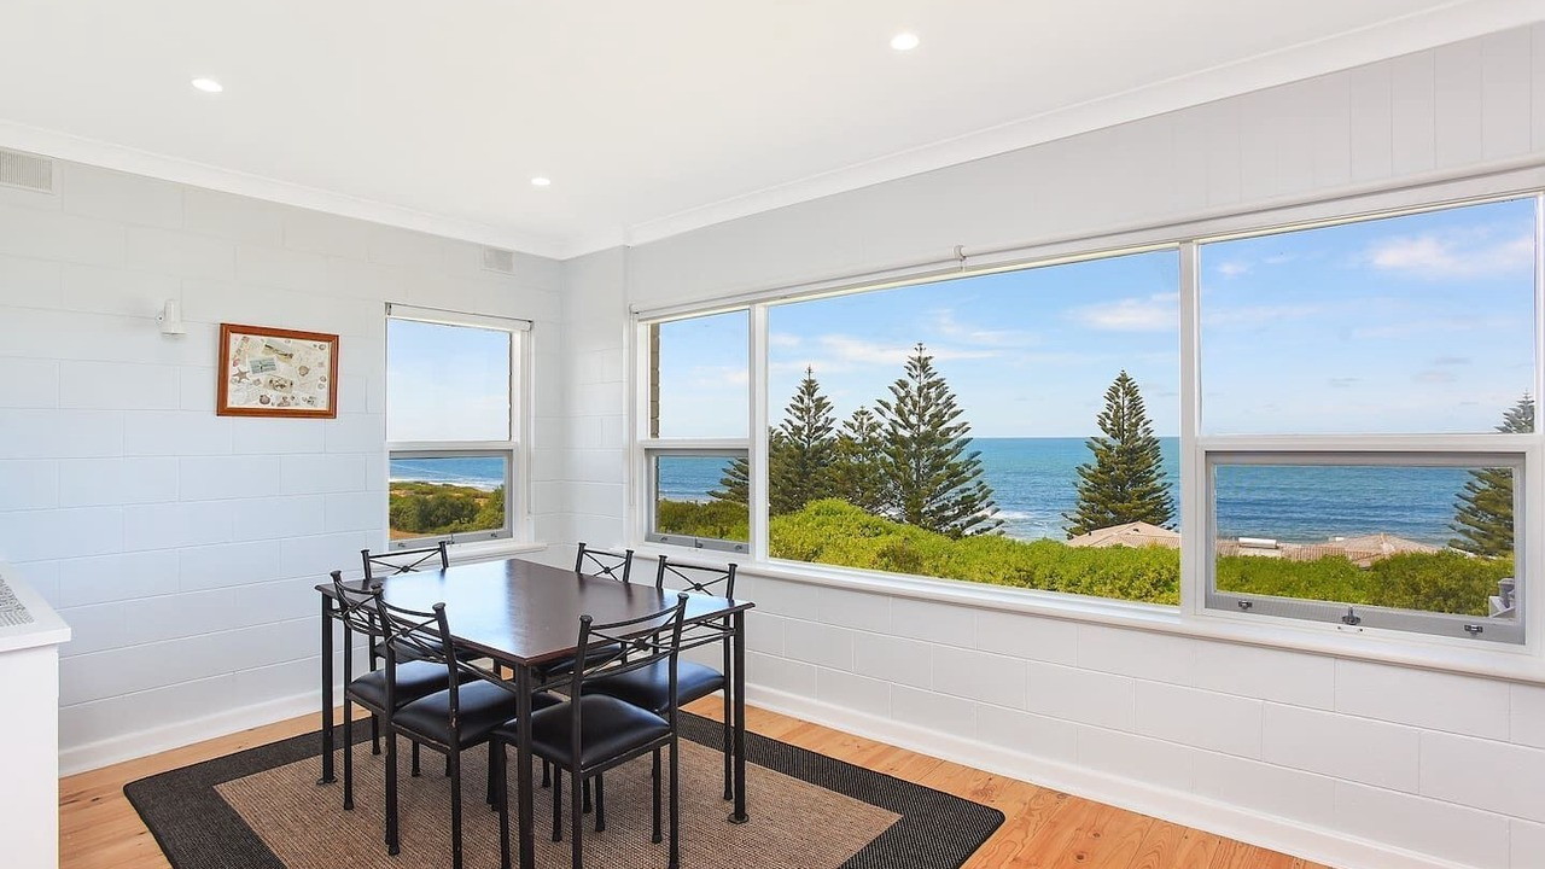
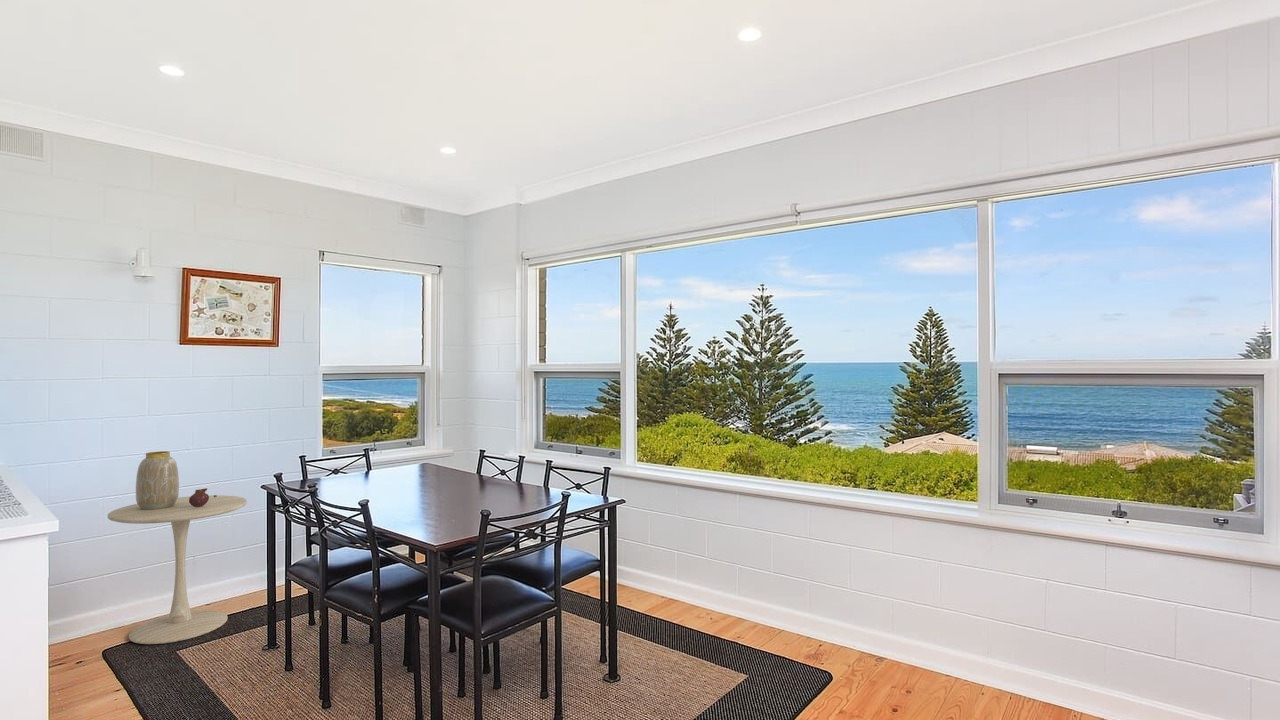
+ side table (180, 566)
+ seashell (202, 497)
+ vase (157, 479)
